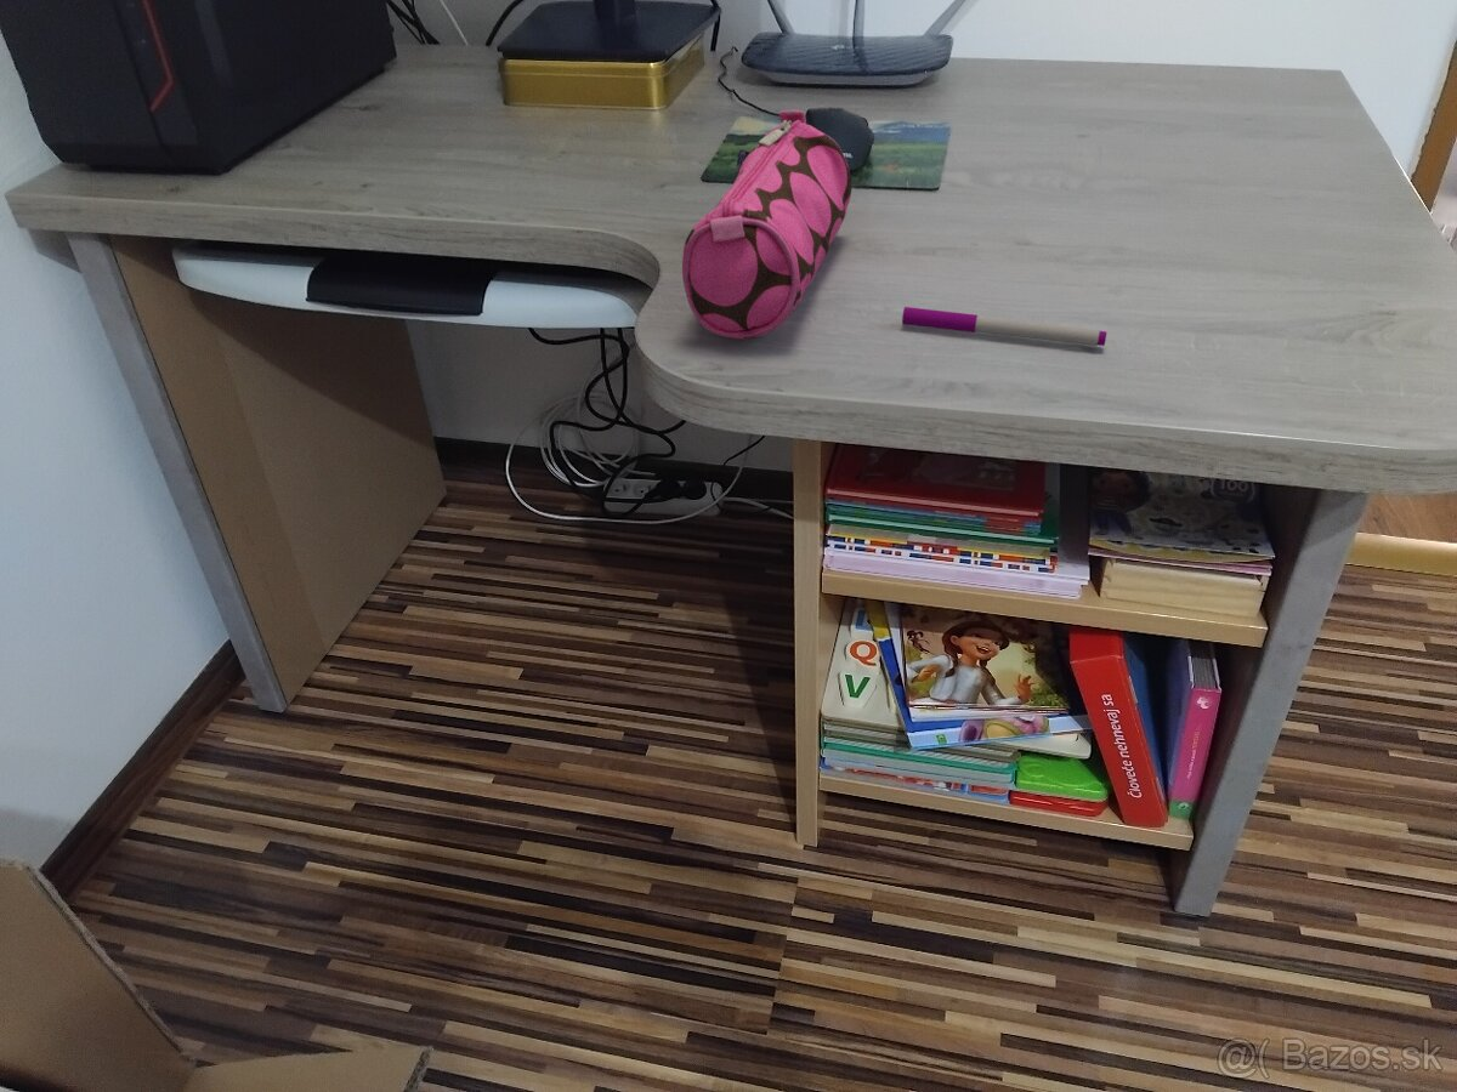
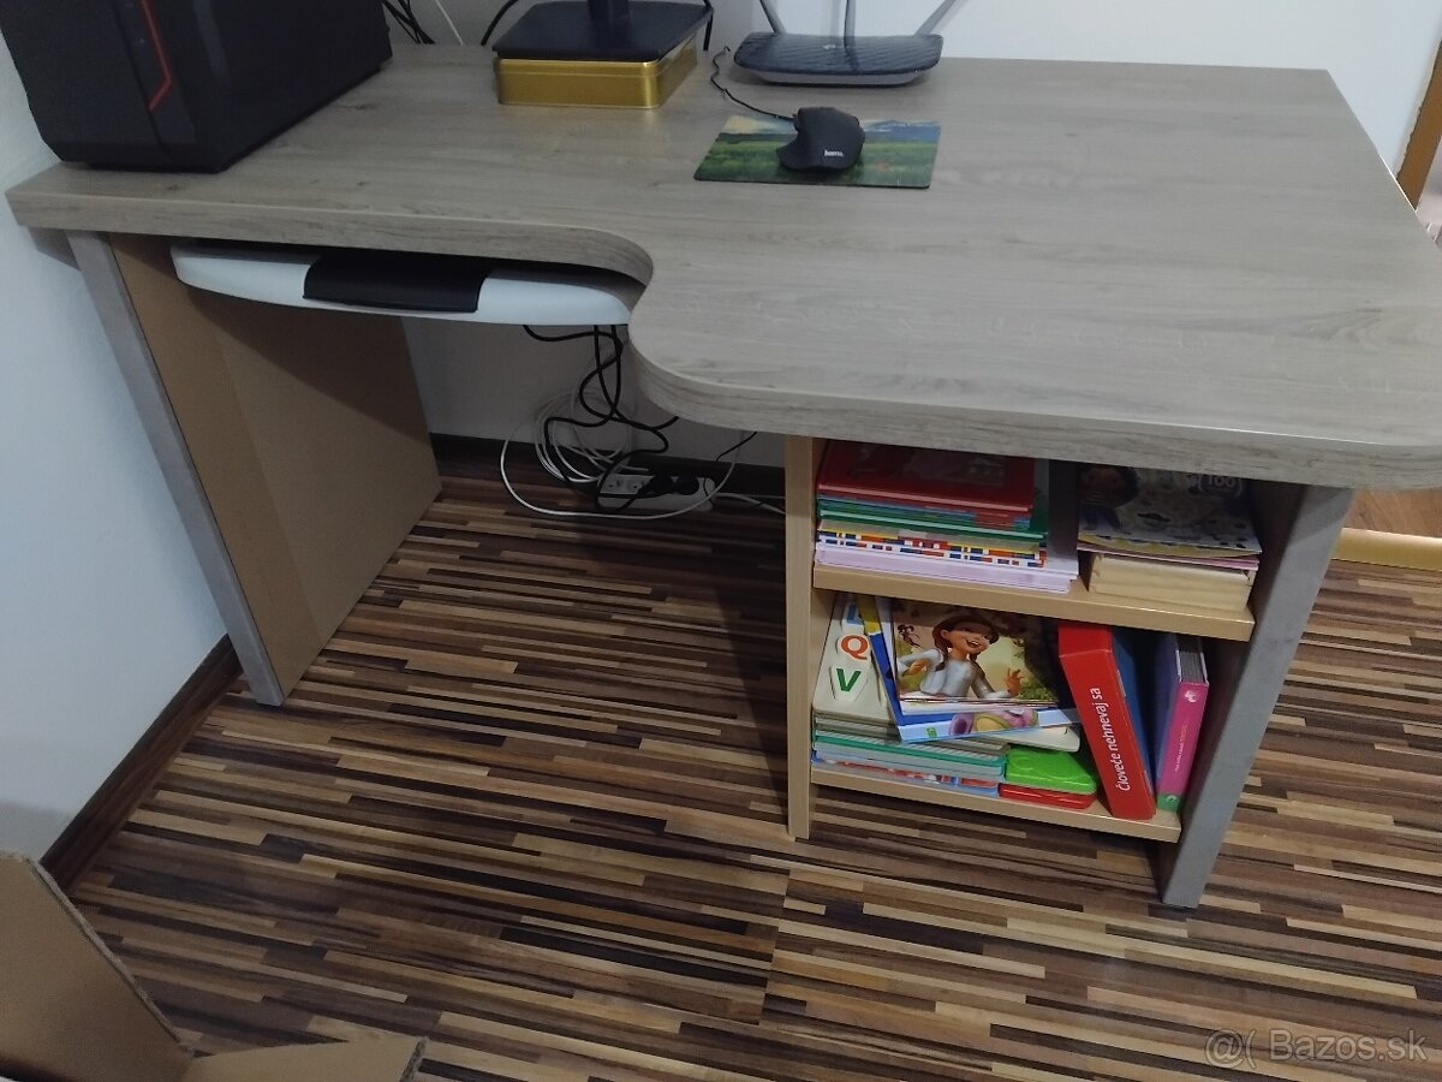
- pencil case (769, 218)
- pen (1002, 326)
